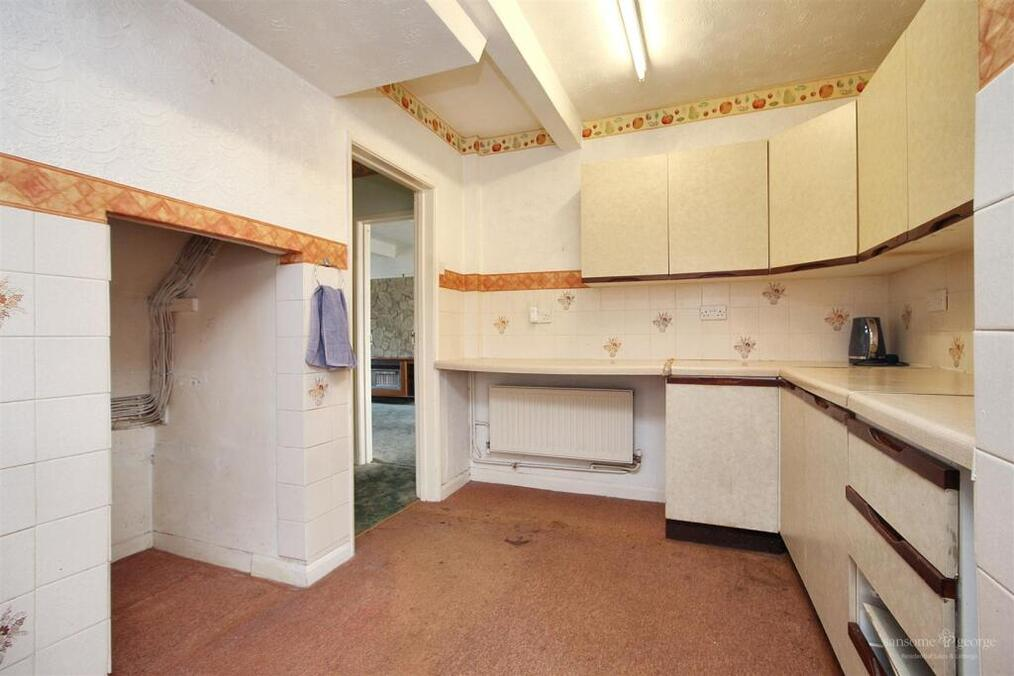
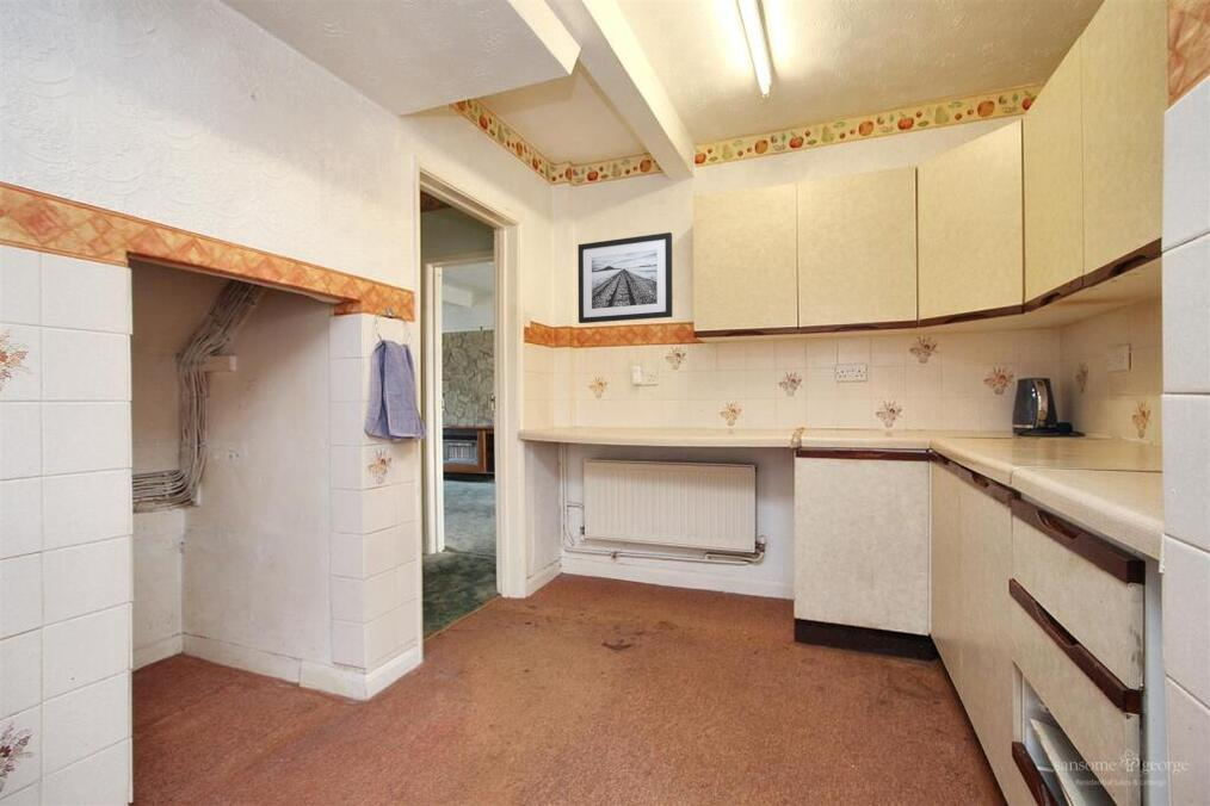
+ wall art (623, 279)
